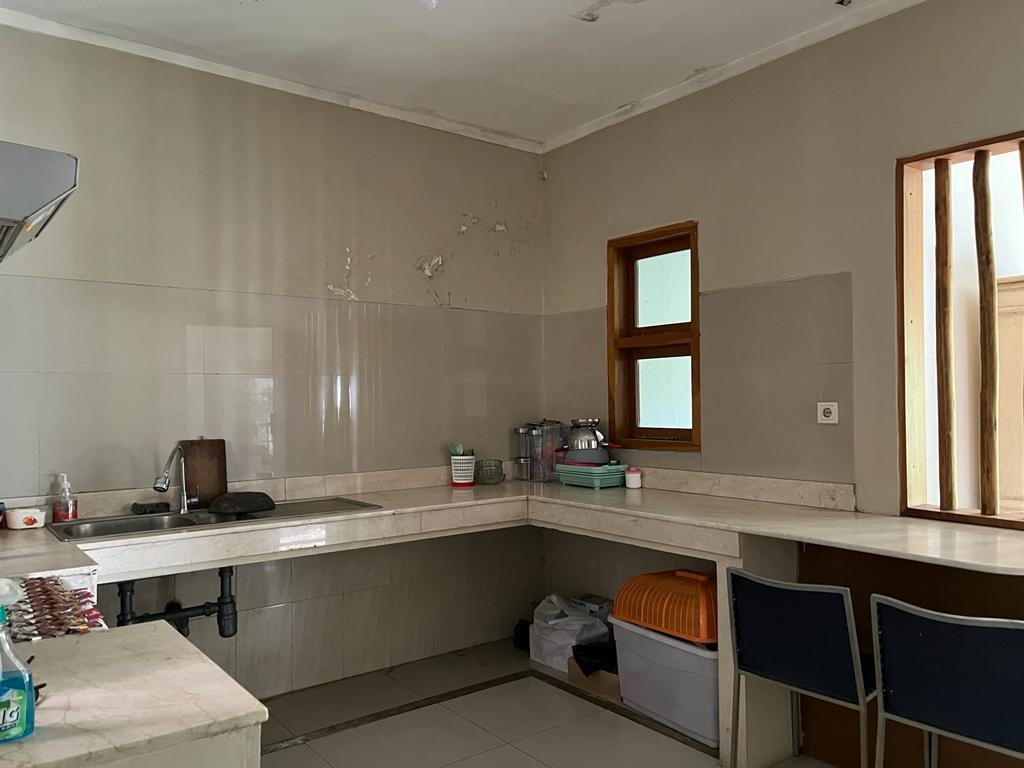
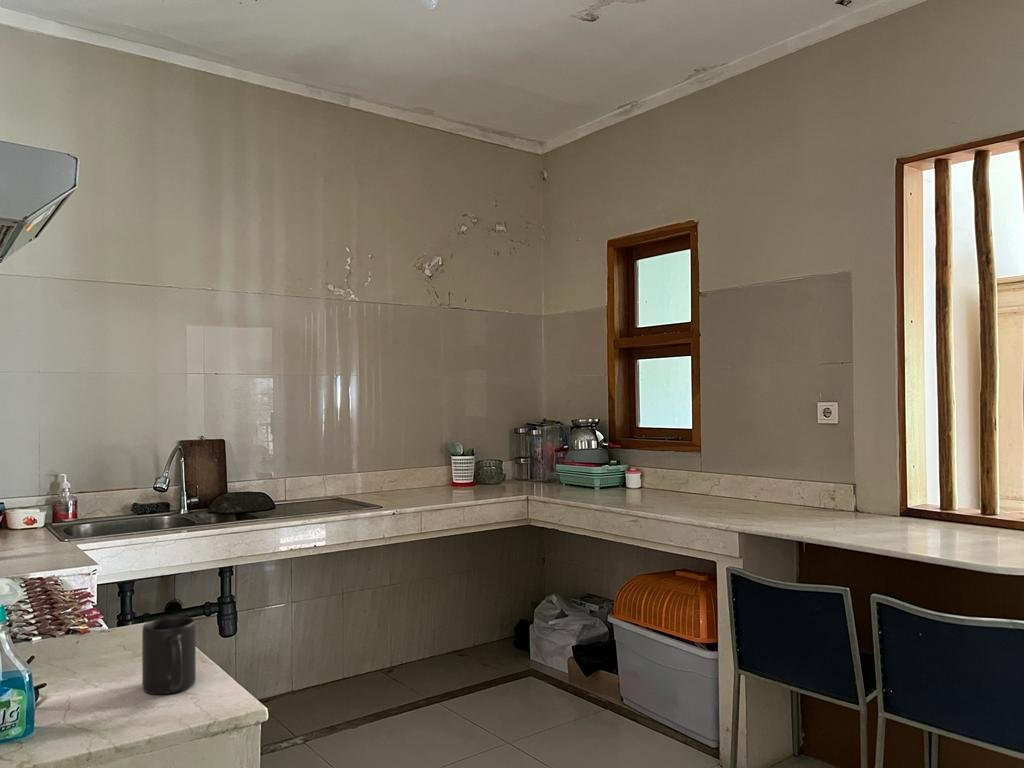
+ mug (171, 658)
